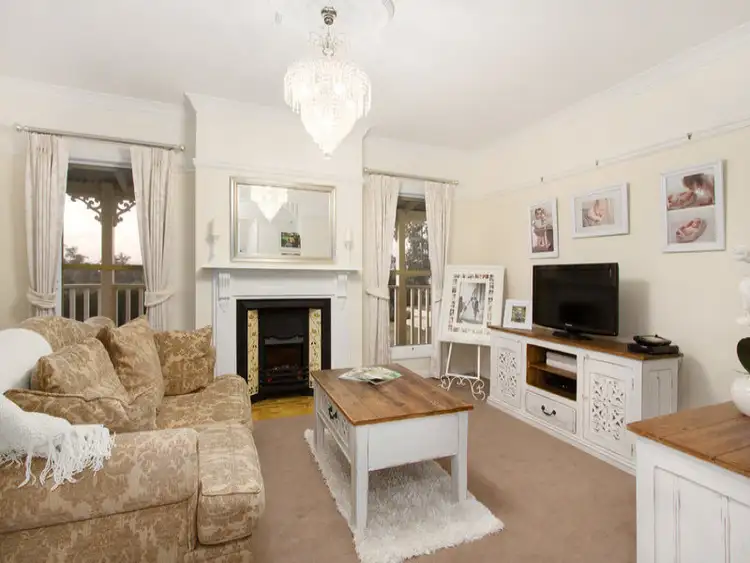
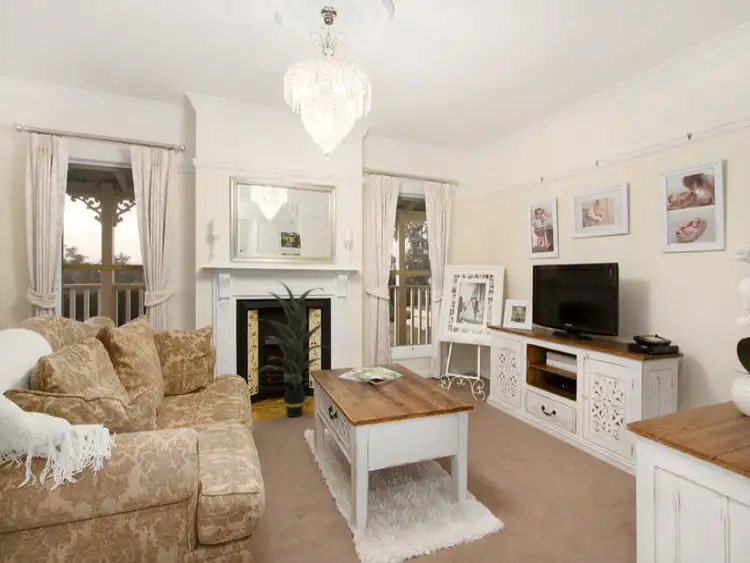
+ indoor plant (289, 347)
